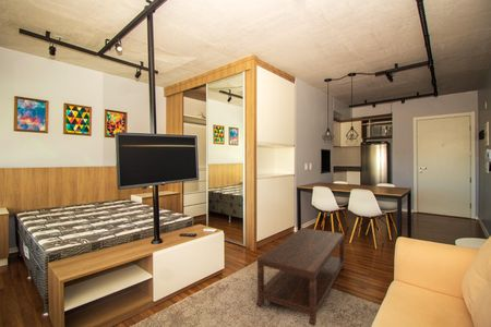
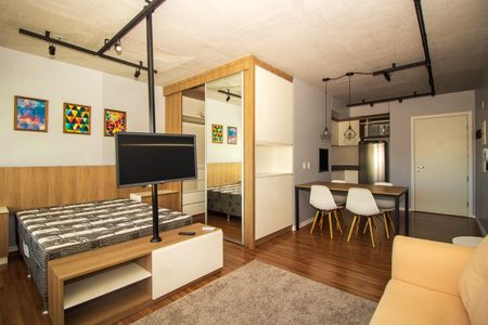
- coffee table (307, 264)
